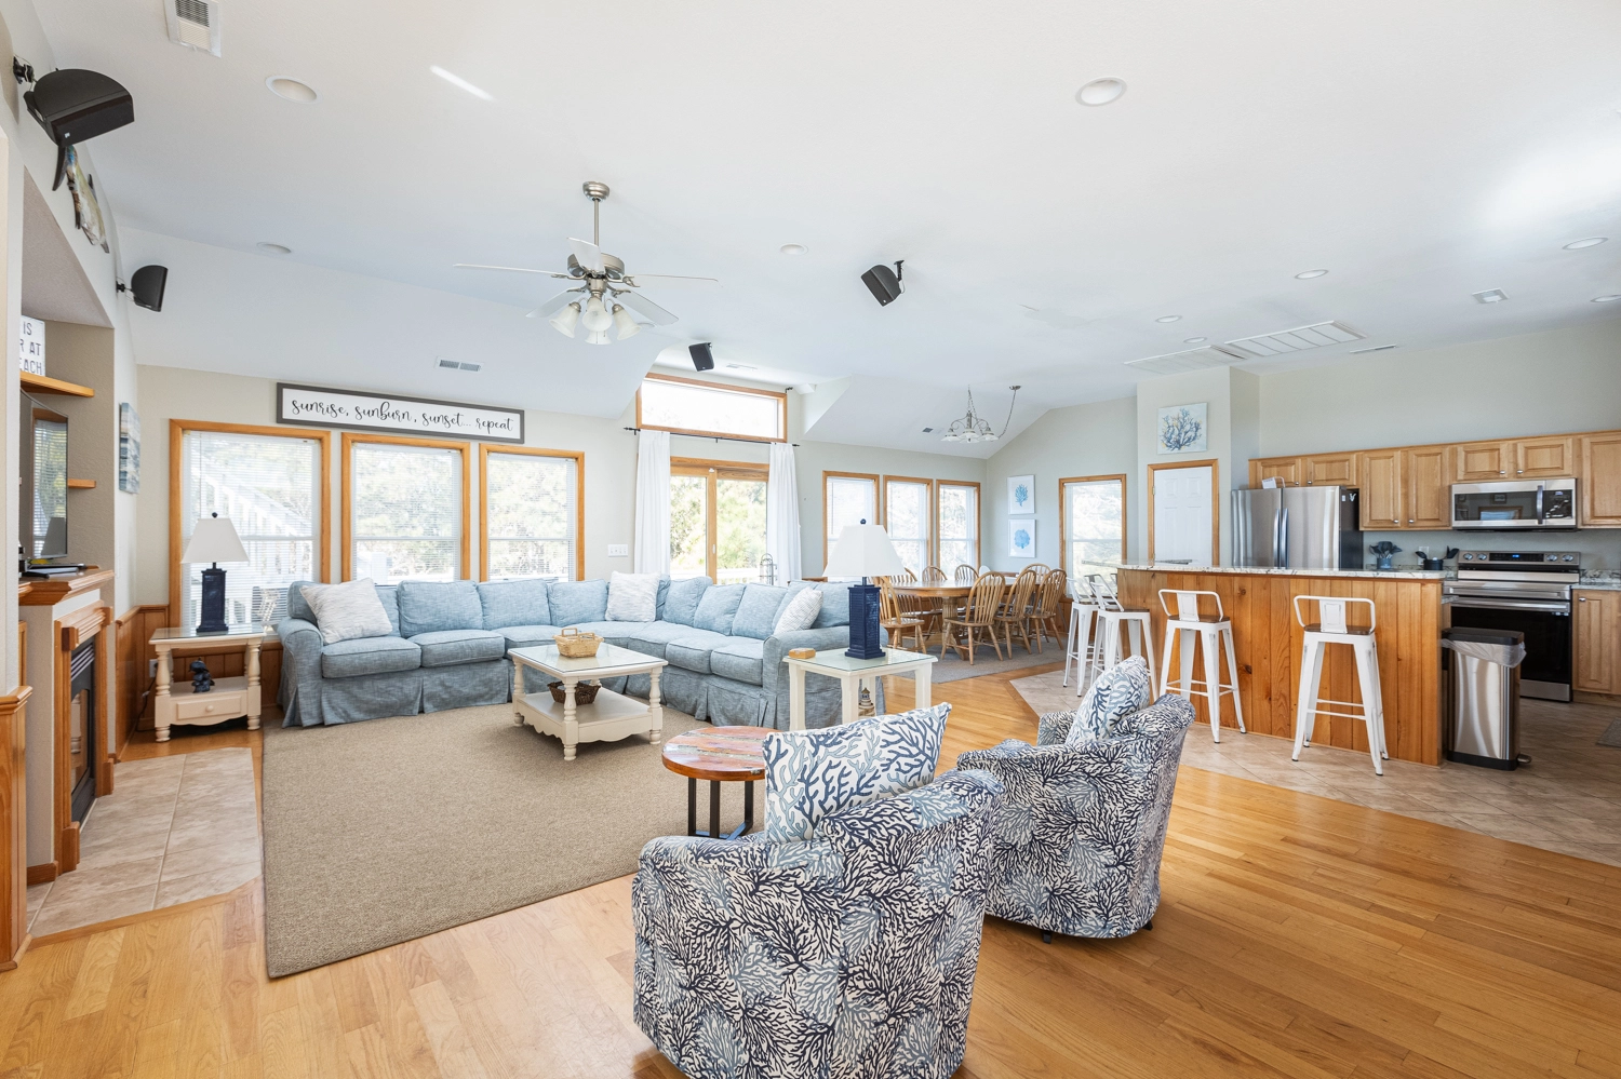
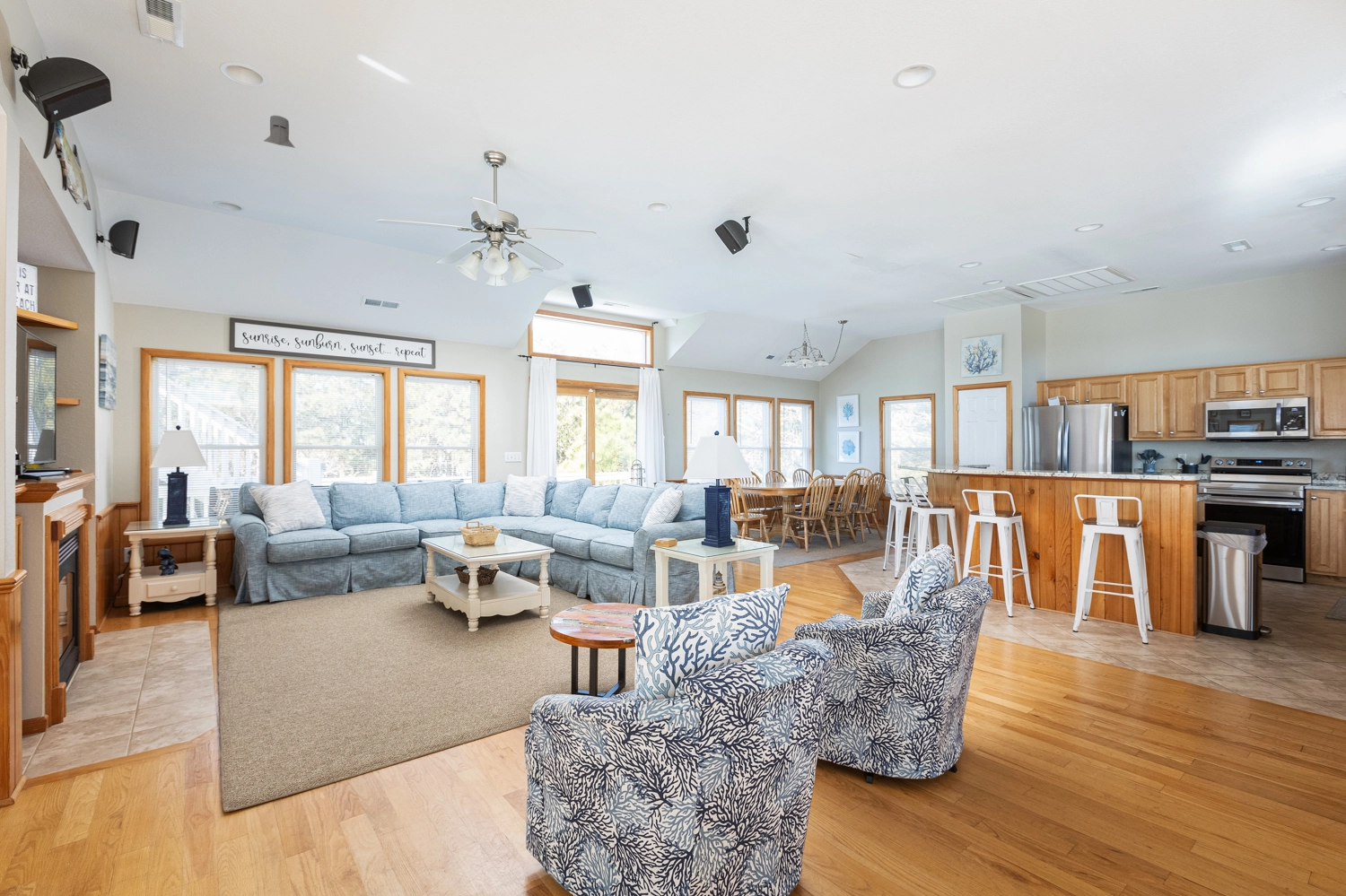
+ knight helmet (279, 134)
